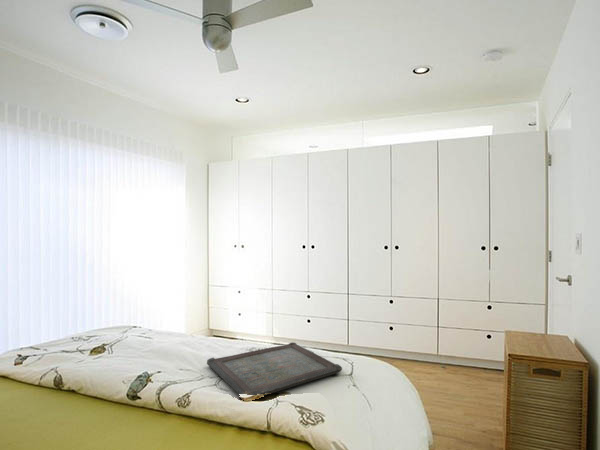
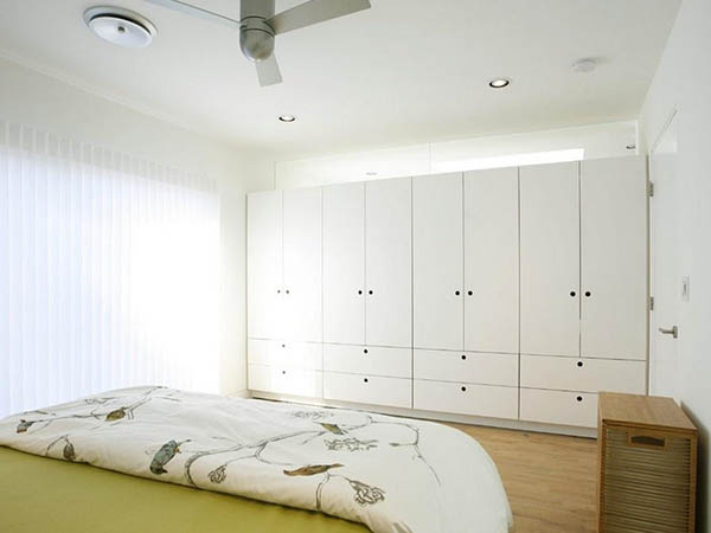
- serving tray (273, 366)
